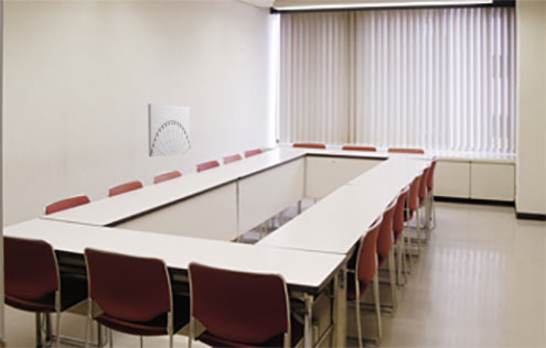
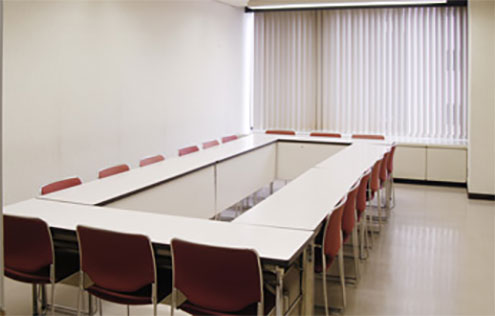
- wall art (170, 130)
